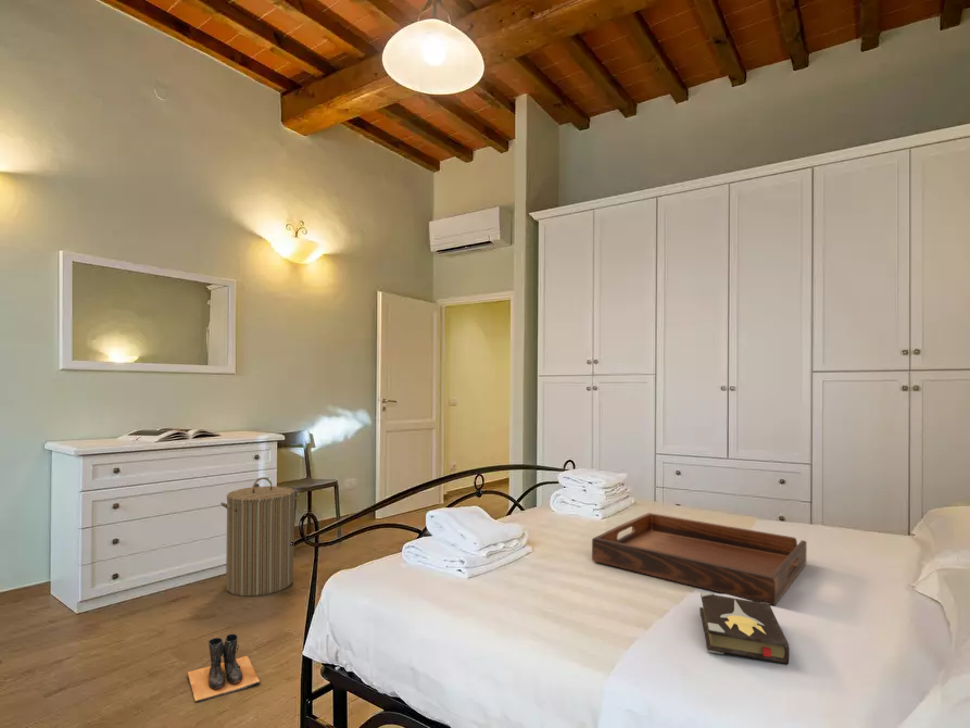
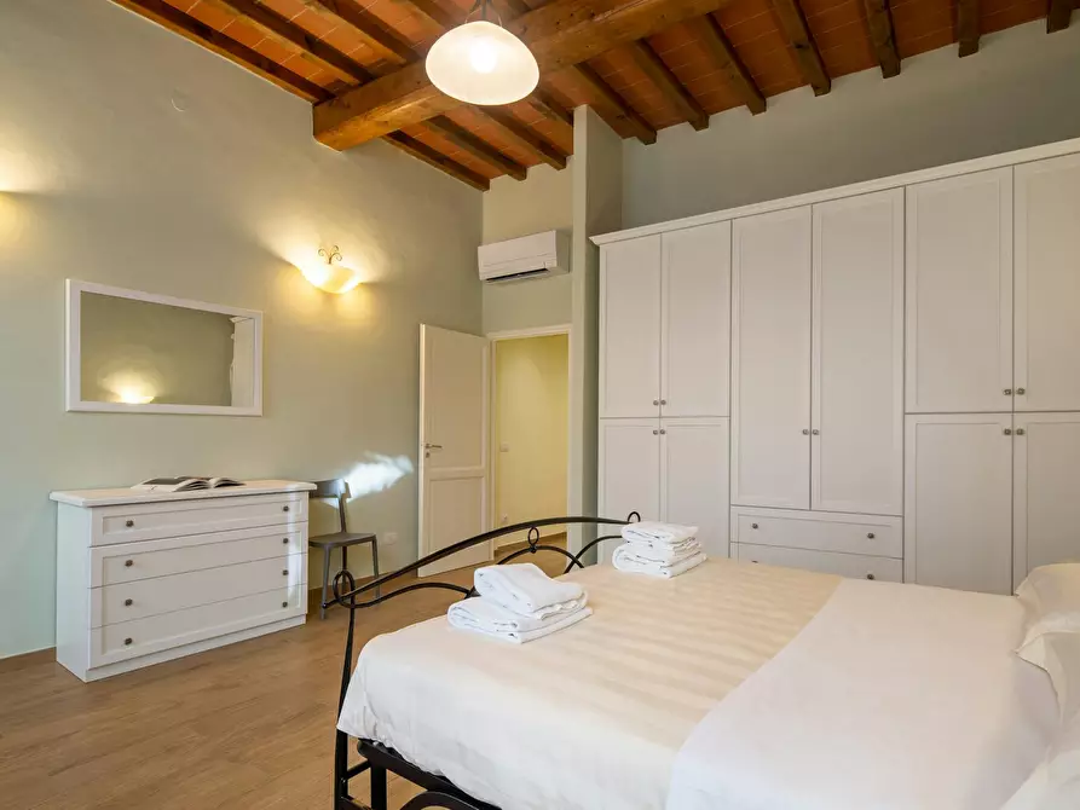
- serving tray (700, 550)
- boots (224, 661)
- hardback book (740, 624)
- laundry hamper (261, 530)
